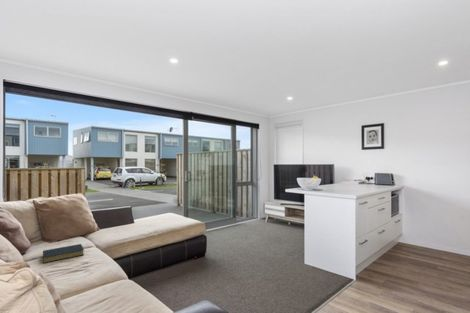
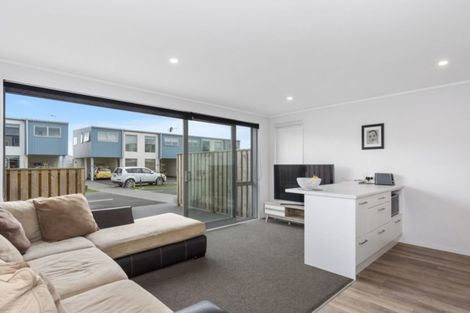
- hardback book (63, 252)
